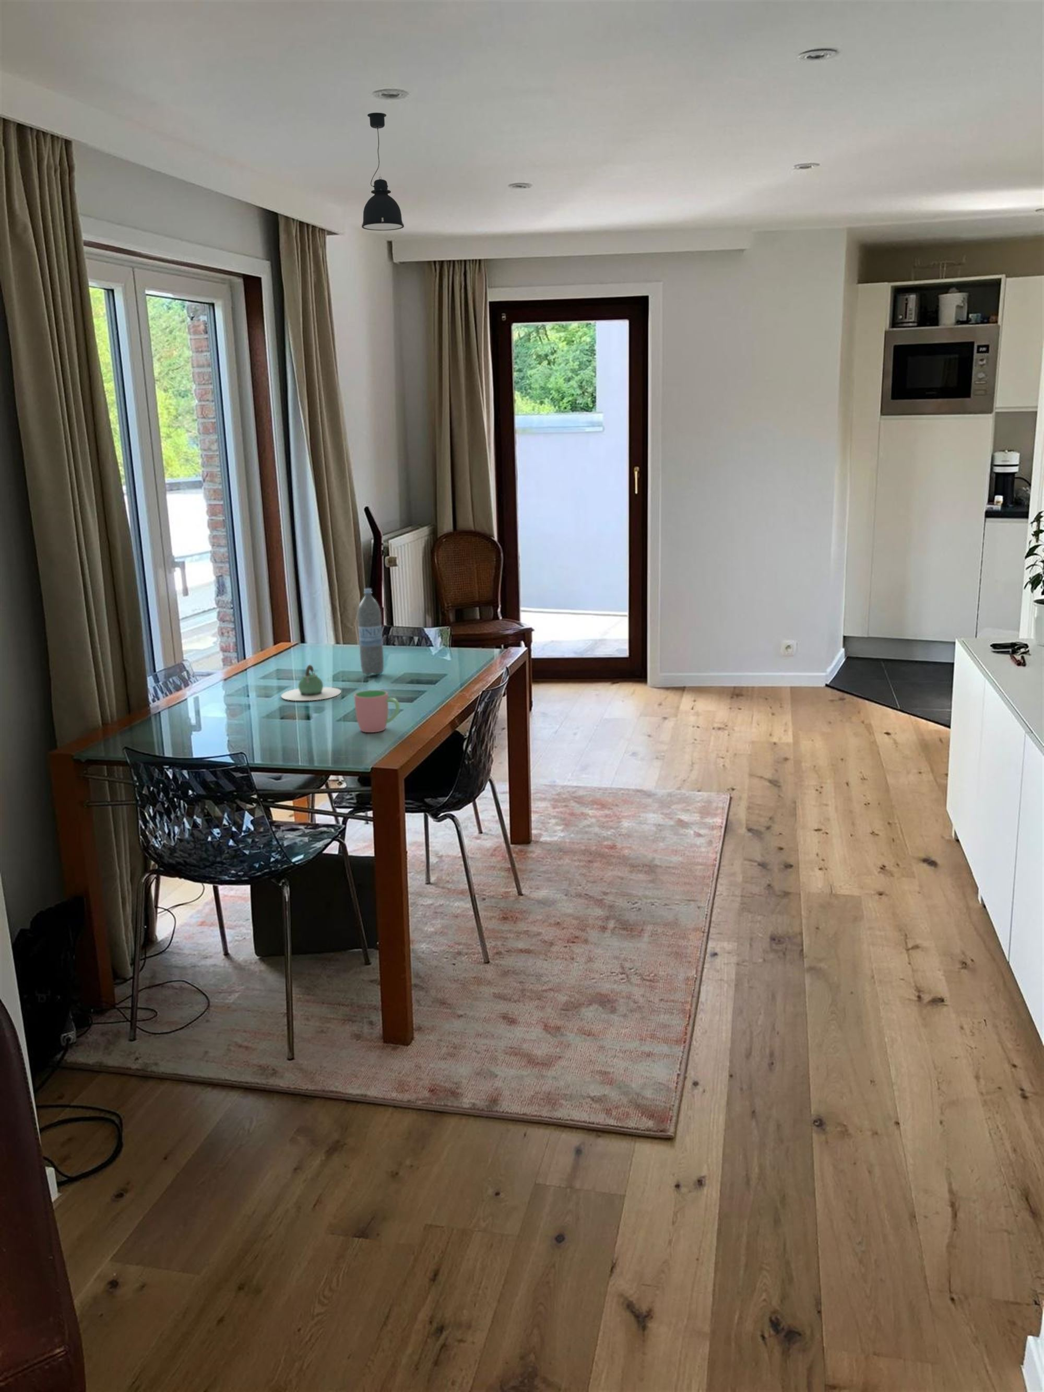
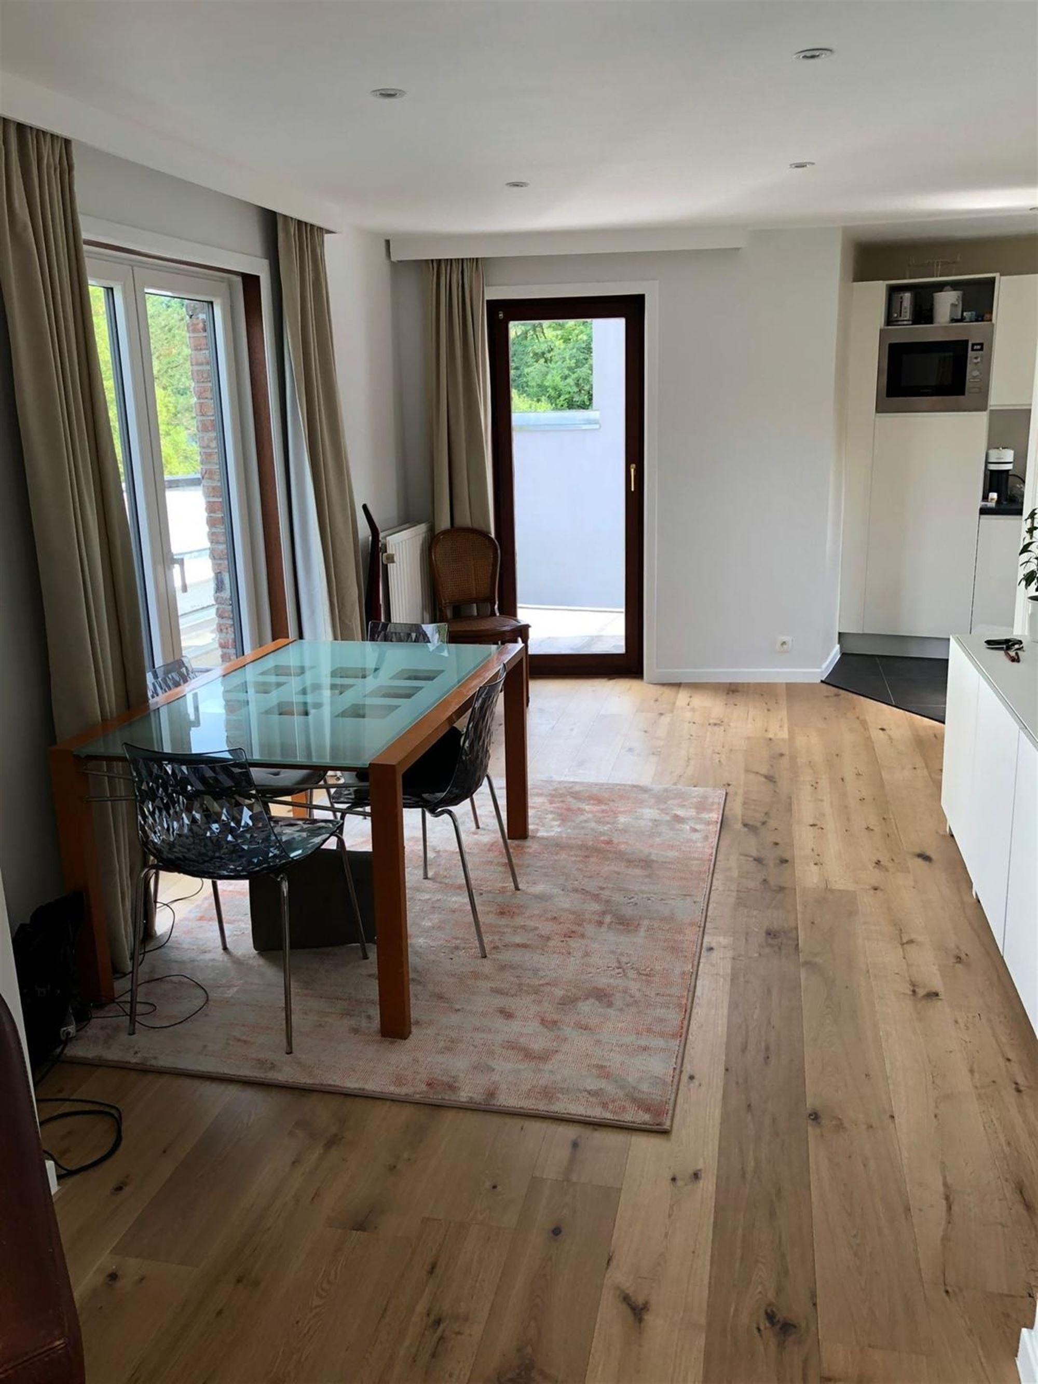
- cup (377, 712)
- teapot (310, 679)
- pendant light (381, 174)
- water bottle (370, 632)
